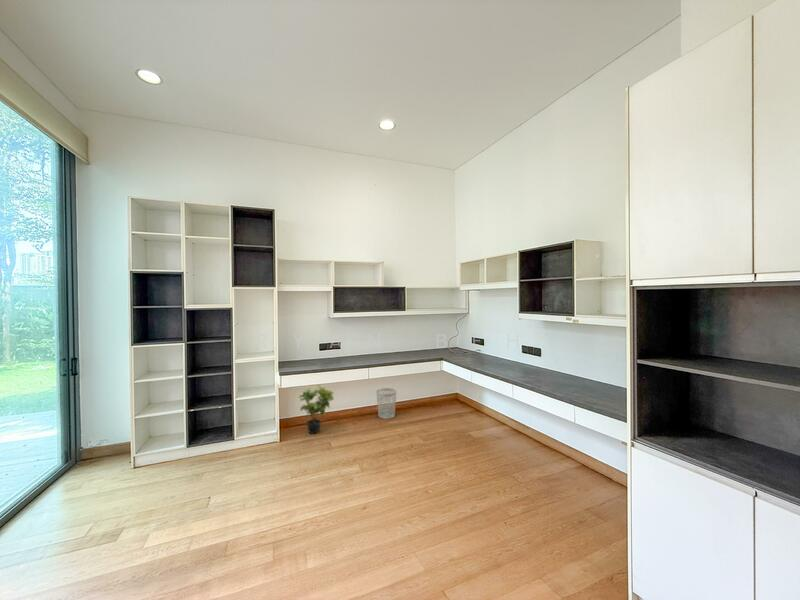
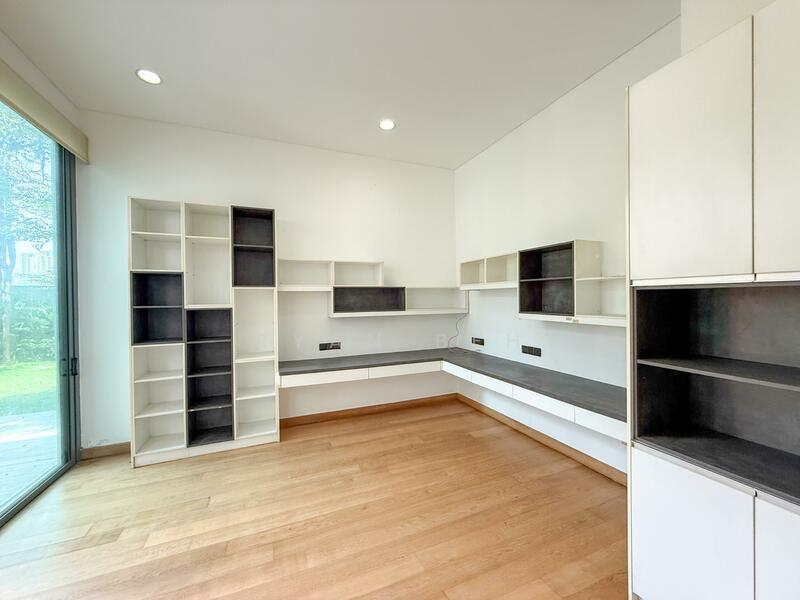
- wastebasket (386, 403)
- potted plant (316, 408)
